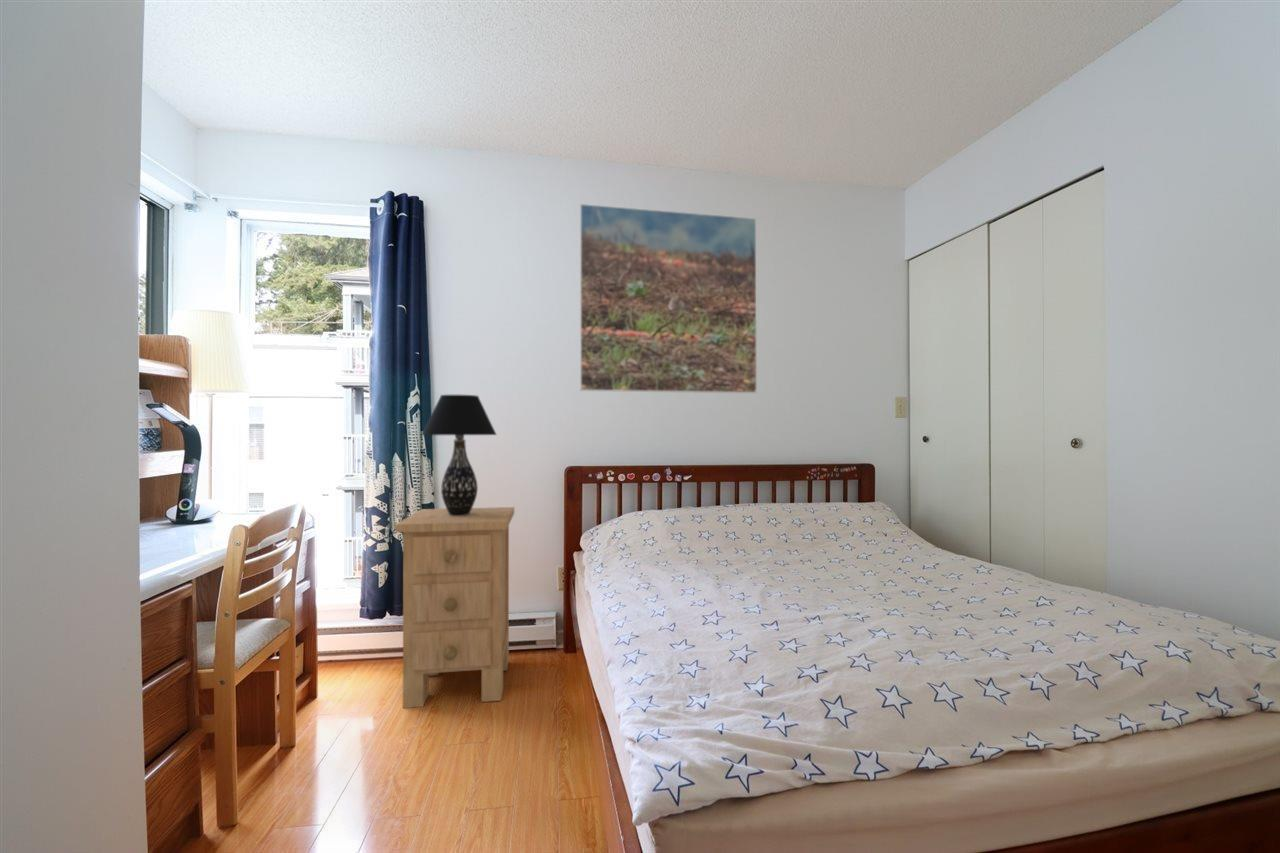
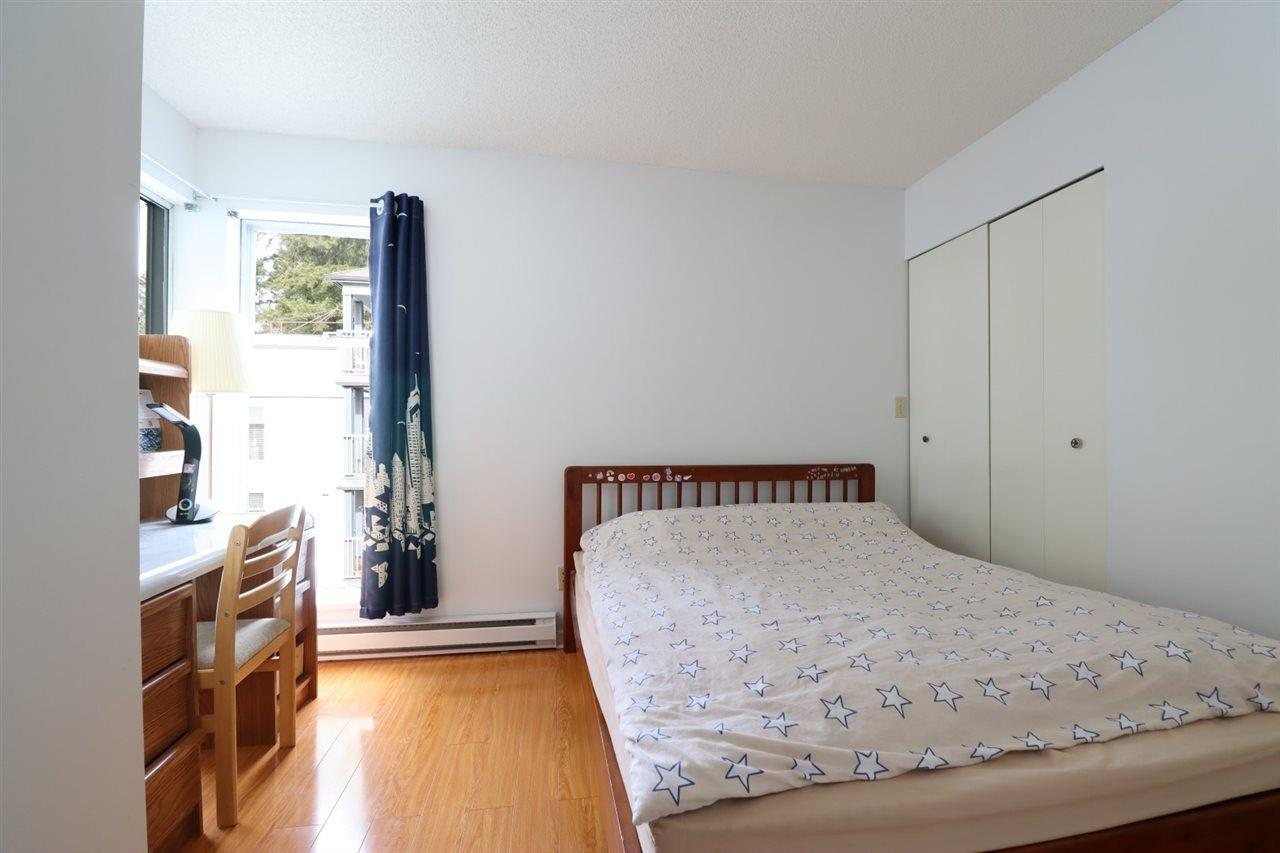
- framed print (670, 302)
- nightstand (459, 600)
- table lamp (459, 454)
